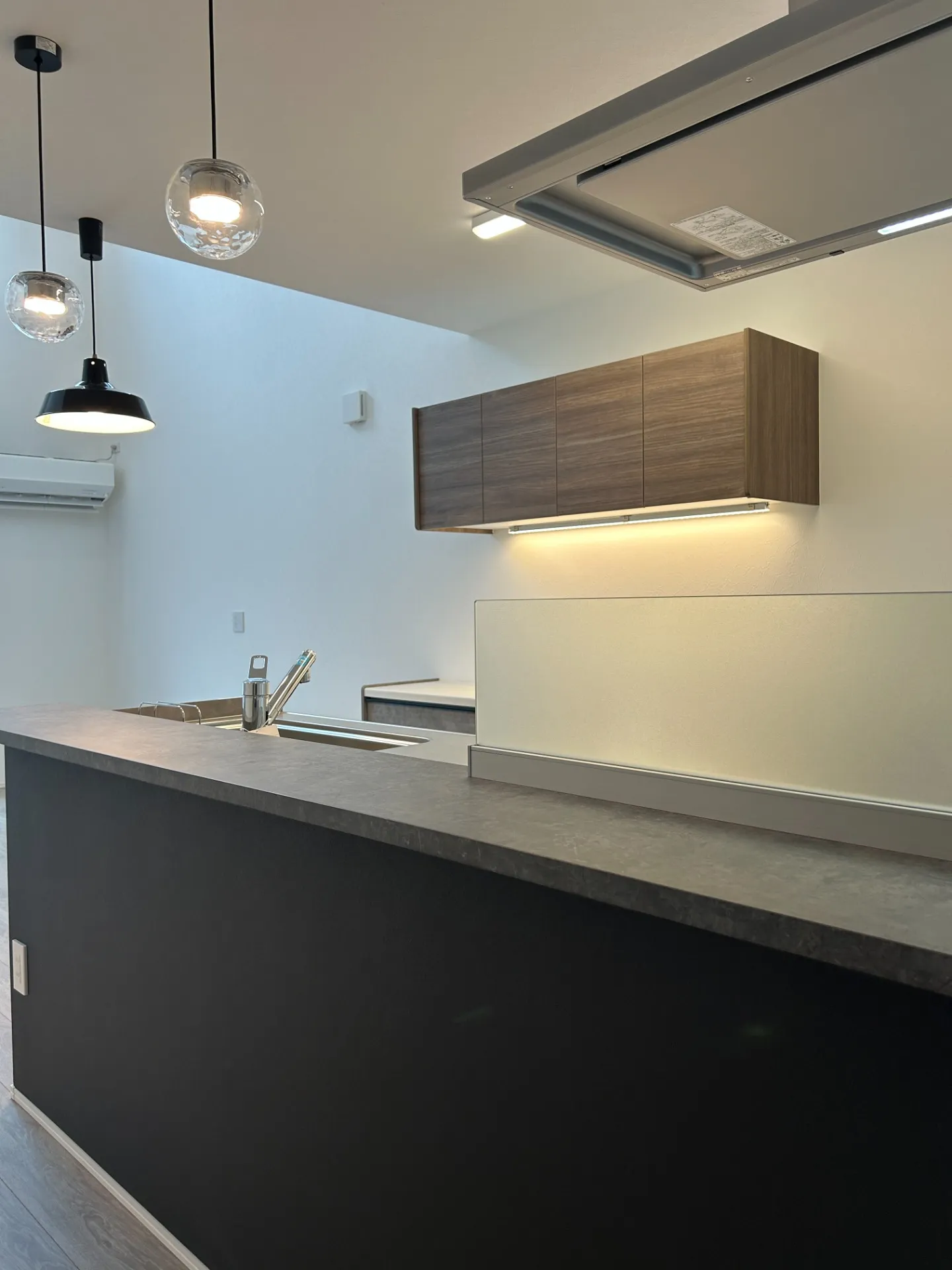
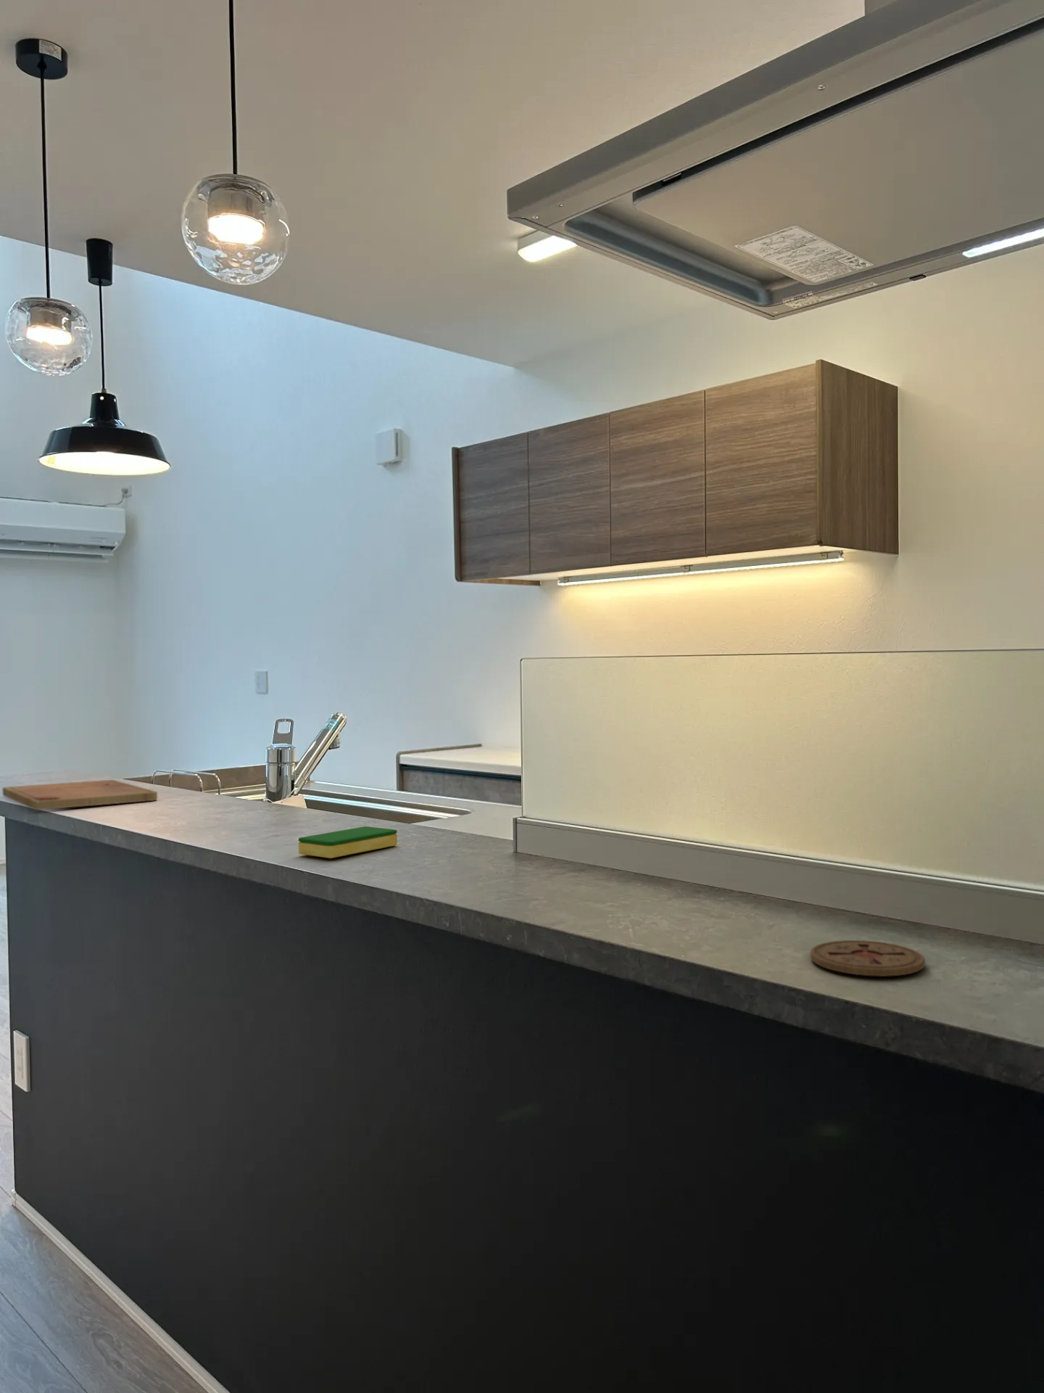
+ coaster (866, 956)
+ cutting board (78, 793)
+ dish sponge (349, 841)
